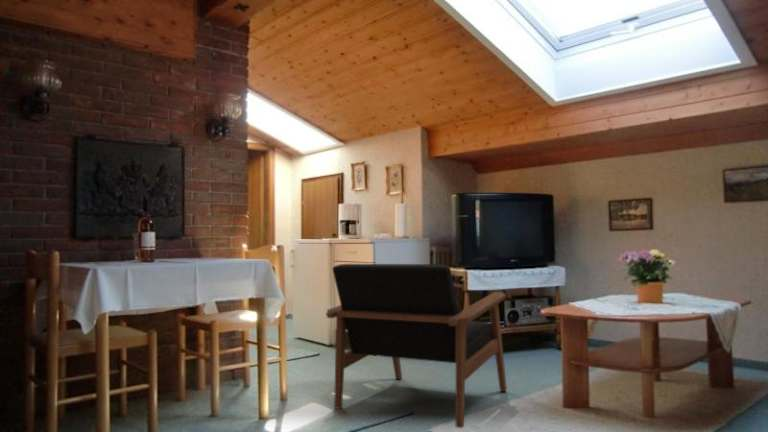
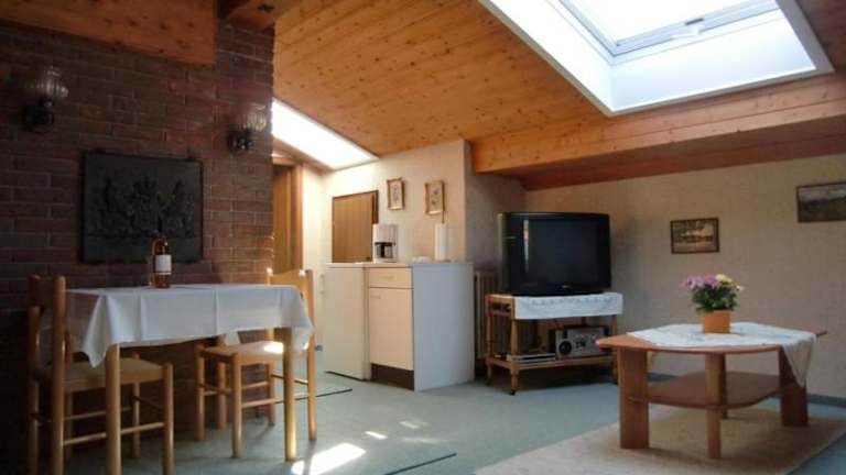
- armchair (421, 330)
